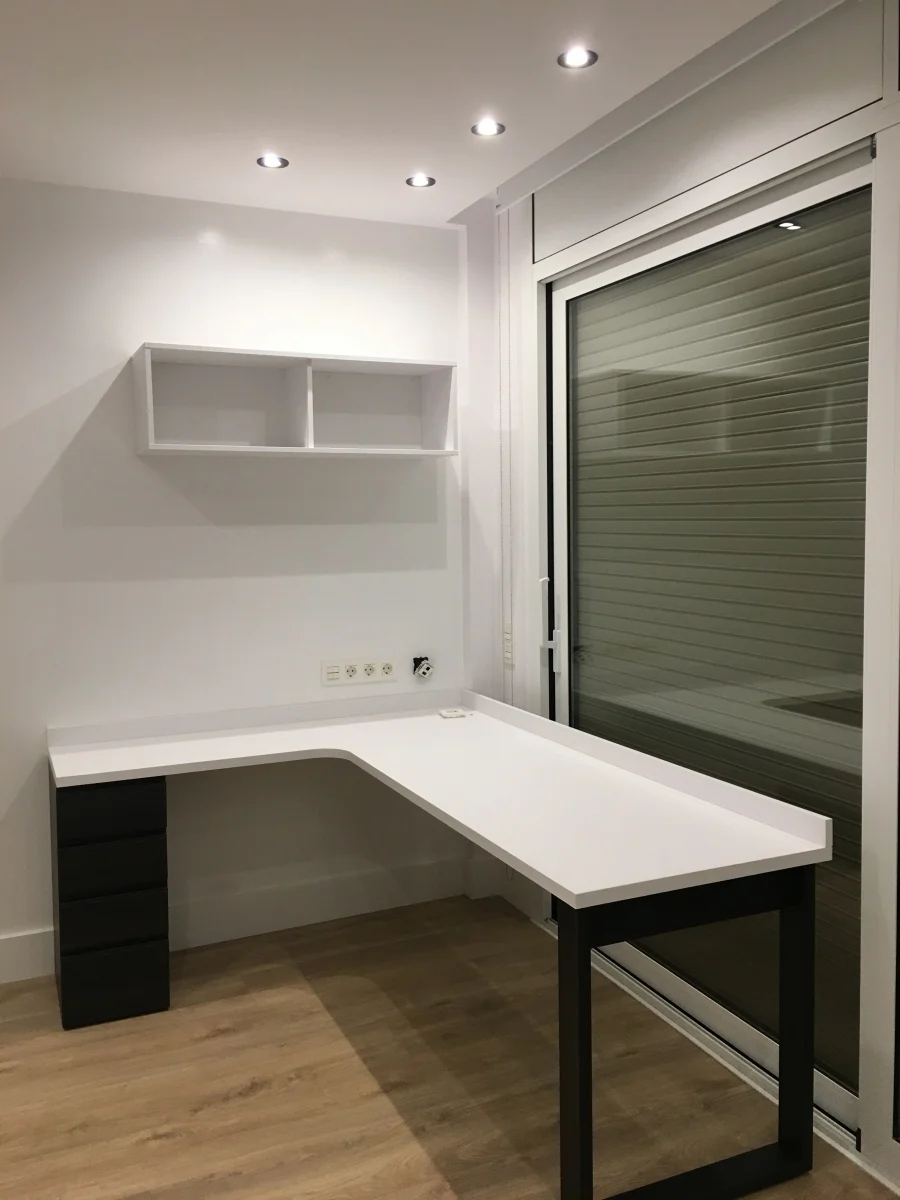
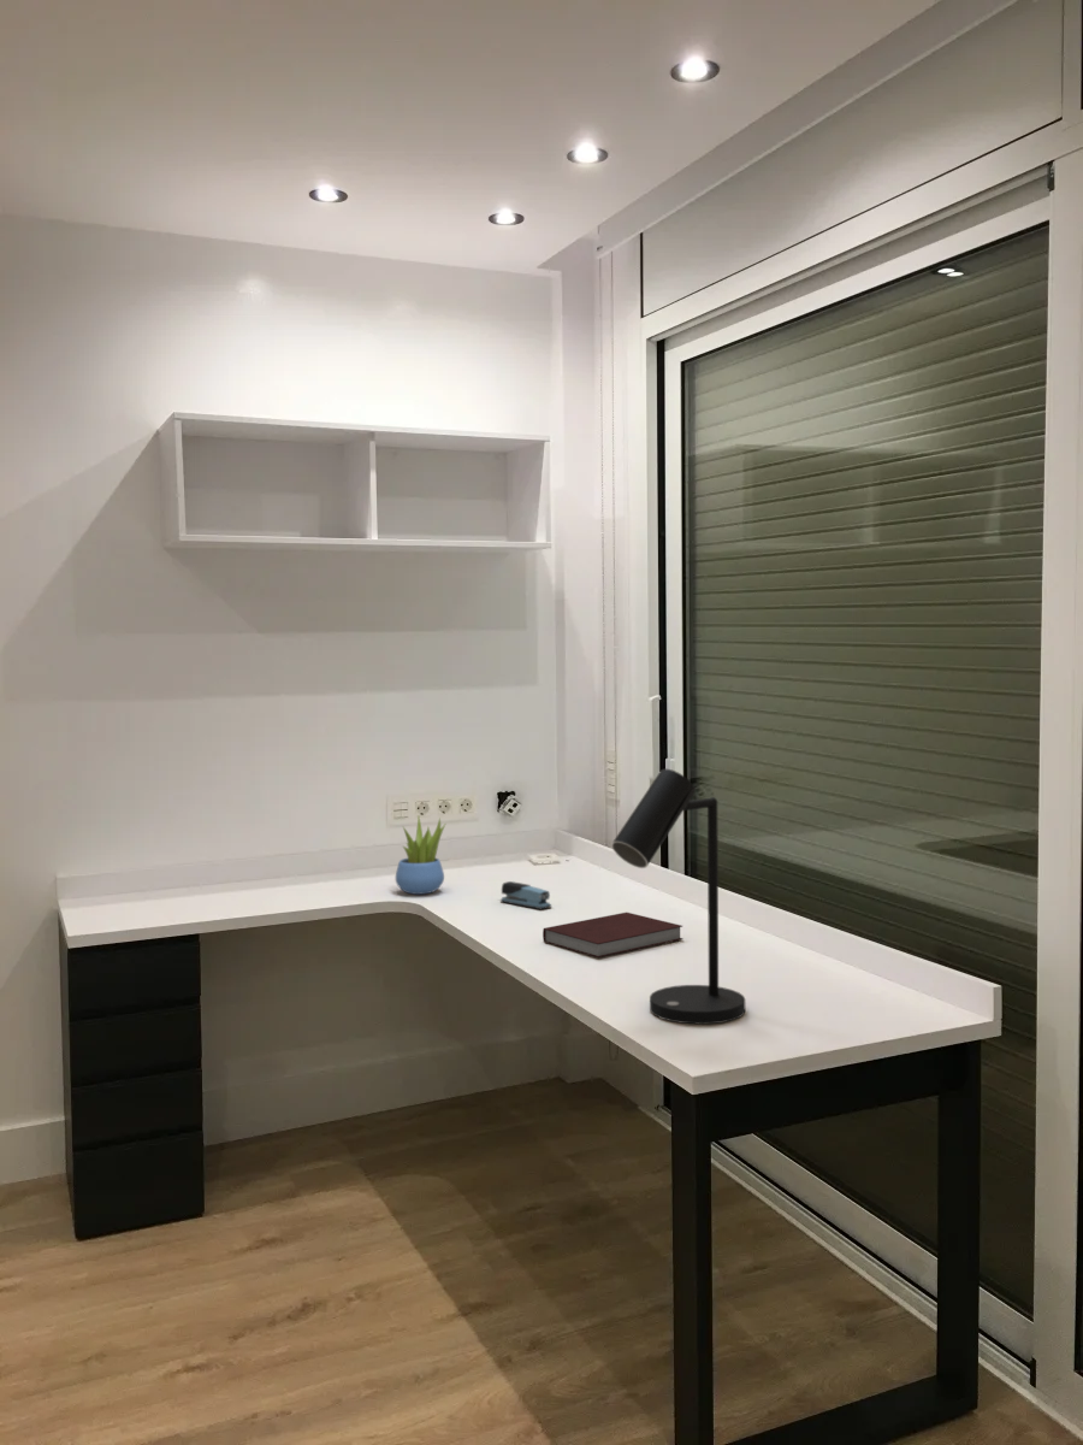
+ stapler (525, 893)
+ desk lamp (708, 892)
+ notebook (612, 933)
+ succulent plant (420, 854)
